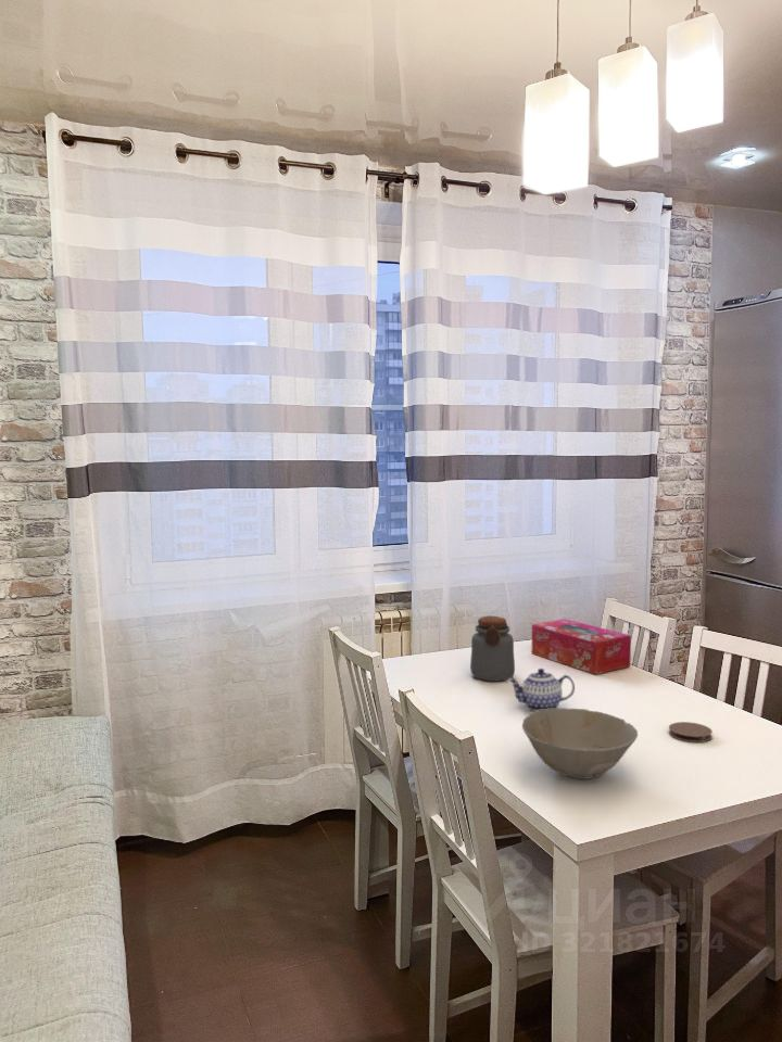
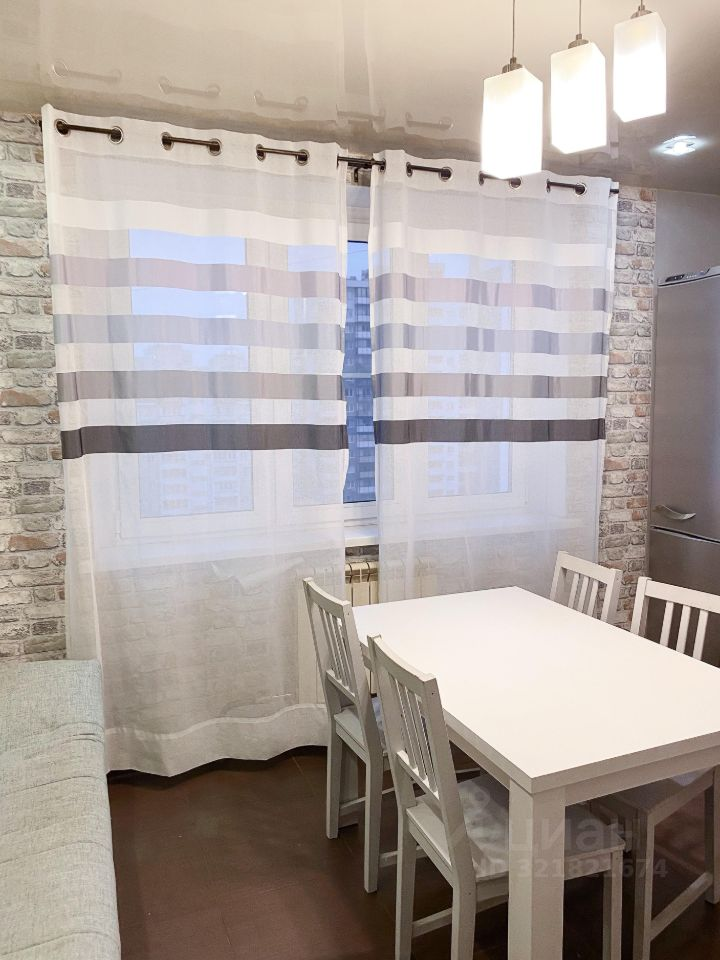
- bowl (578, 749)
- jar (492, 647)
- coaster (690, 732)
- teapot (541, 688)
- tissue box (579, 645)
